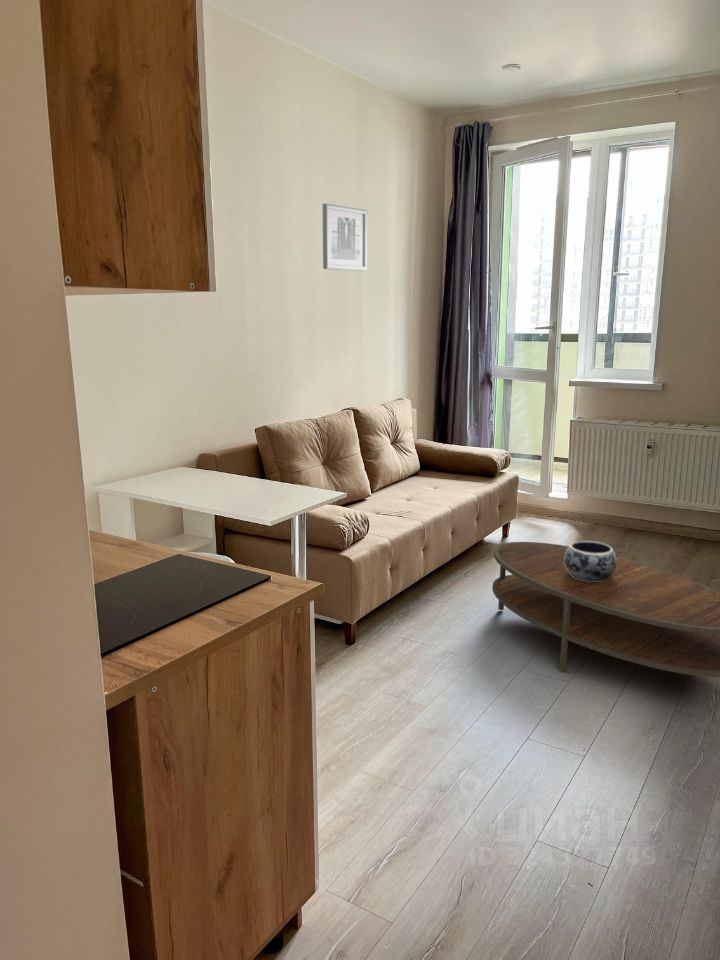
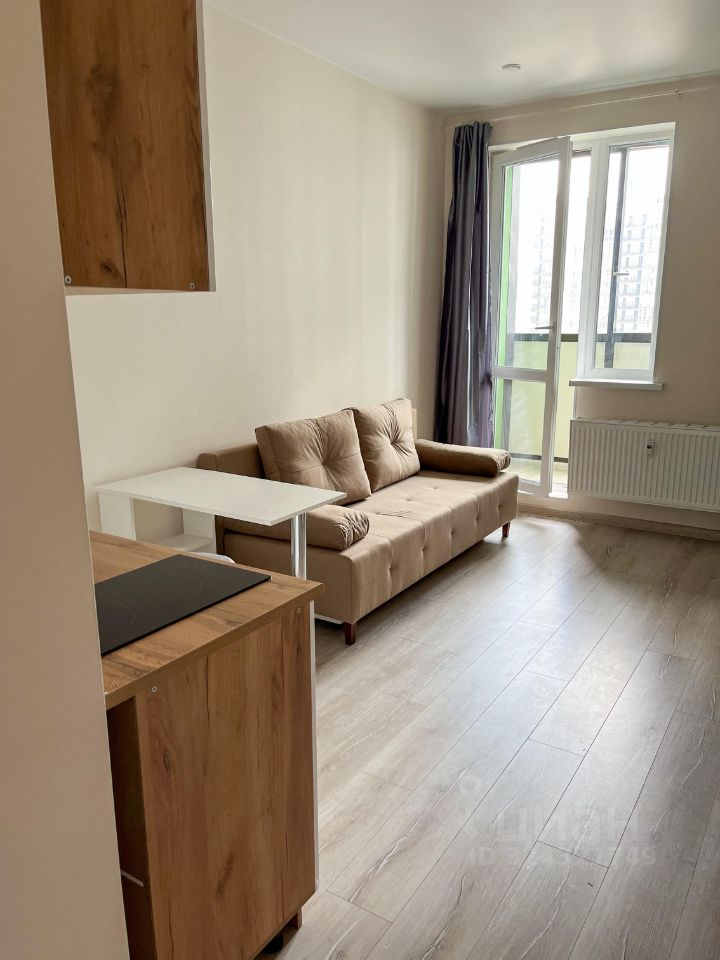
- decorative bowl (590, 560)
- wall art (345, 238)
- coffee table (605, 616)
